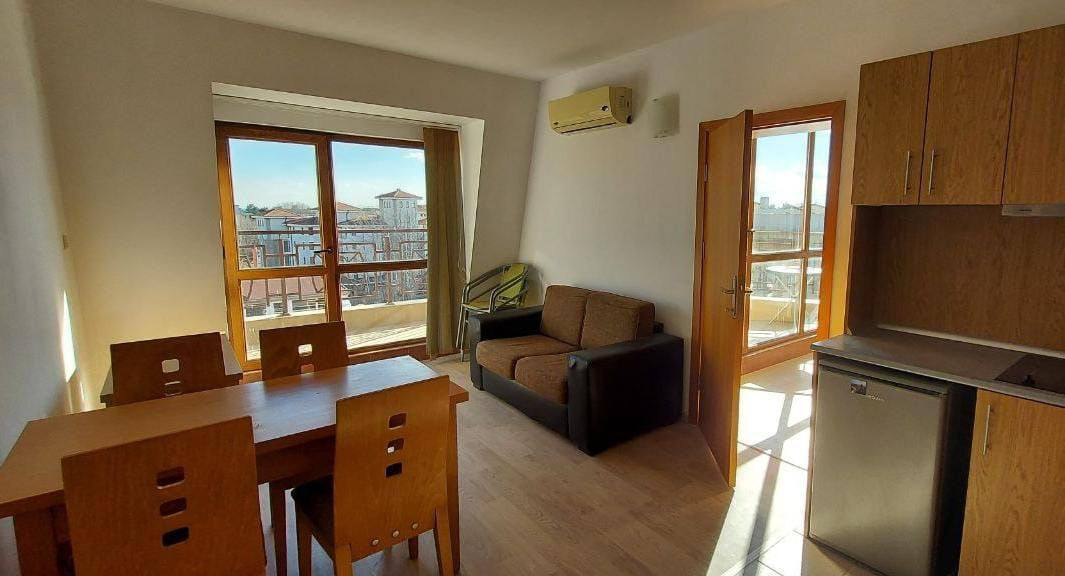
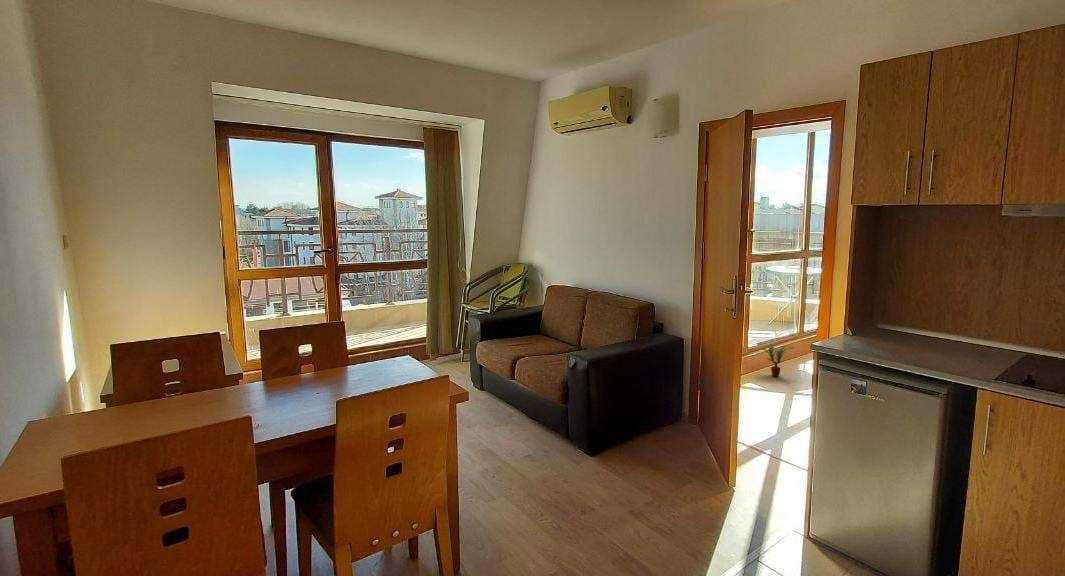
+ potted plant (778, 361)
